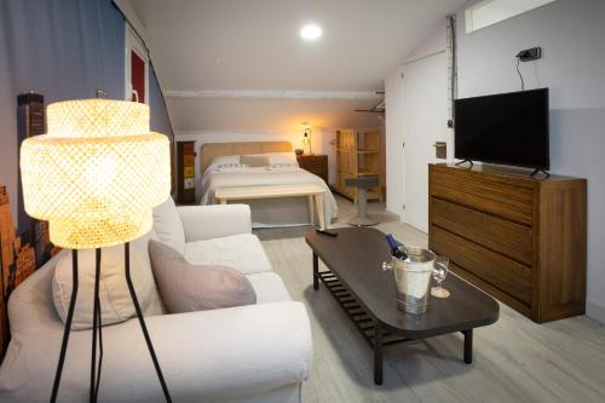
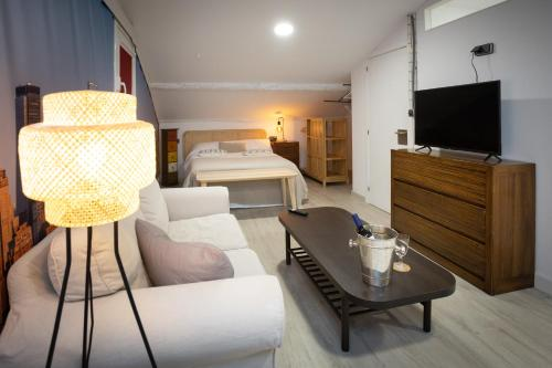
- side table (362, 200)
